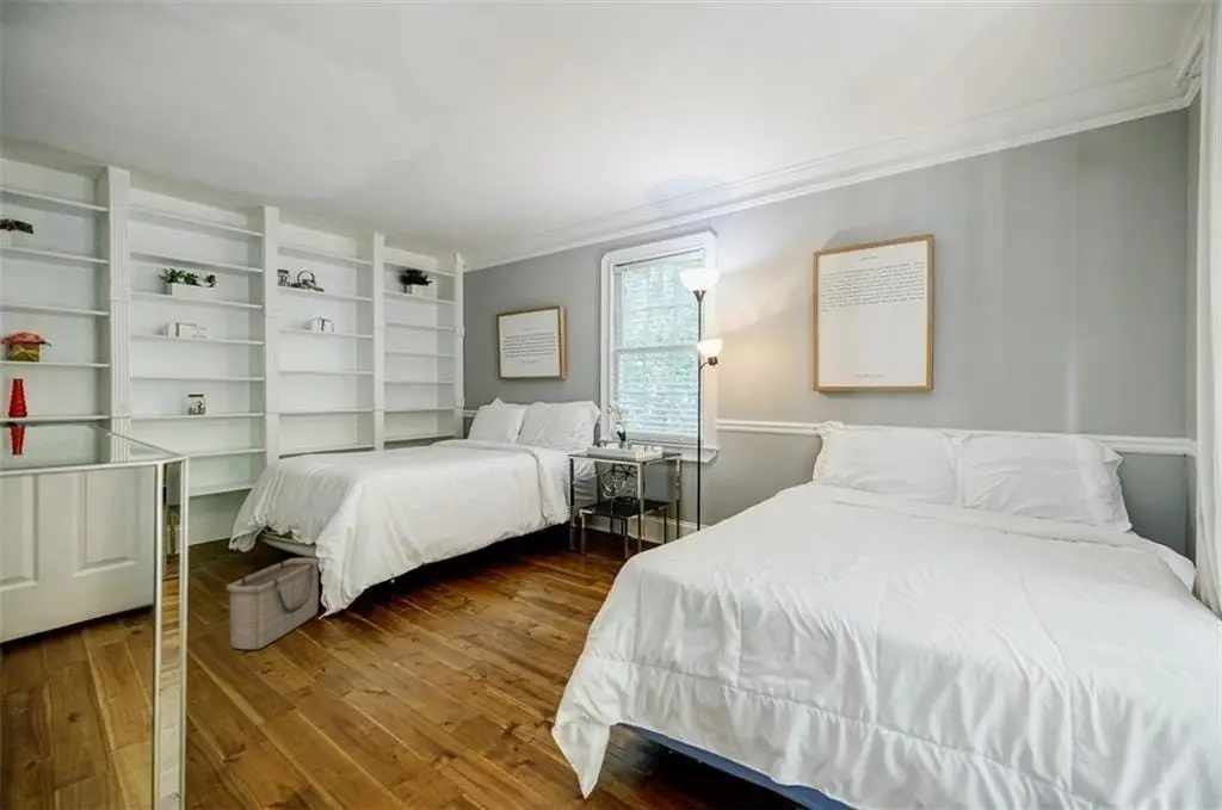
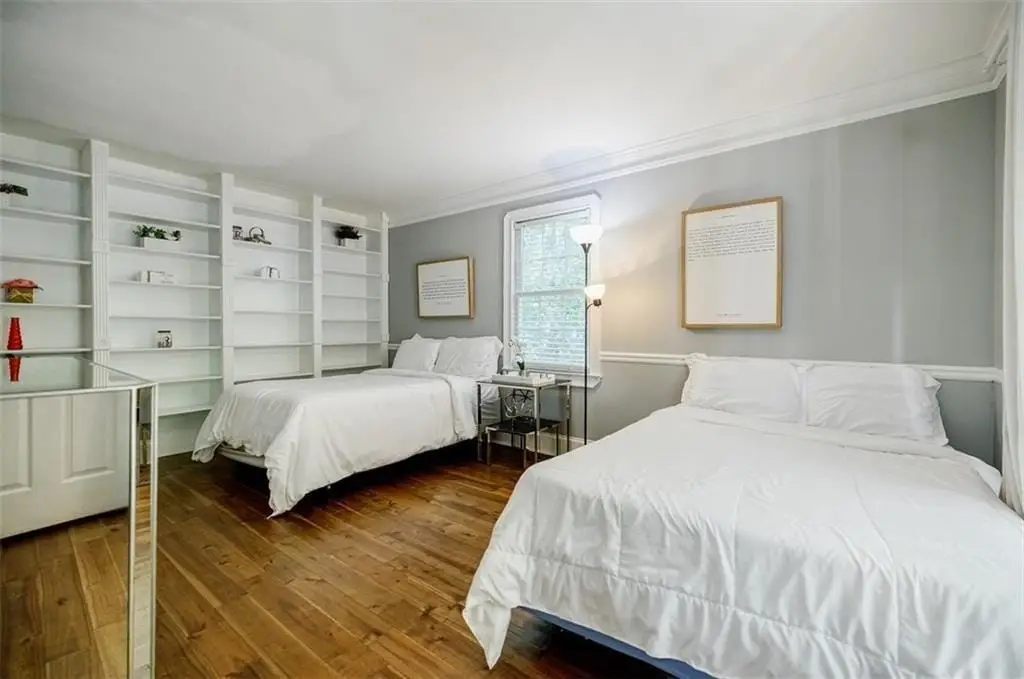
- basket (277, 600)
